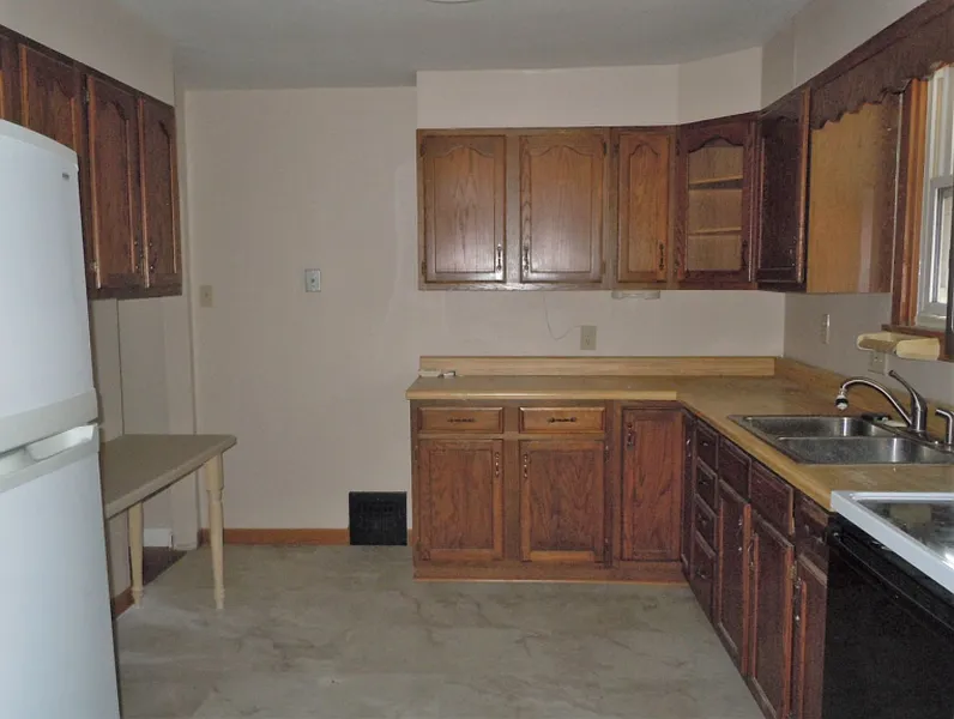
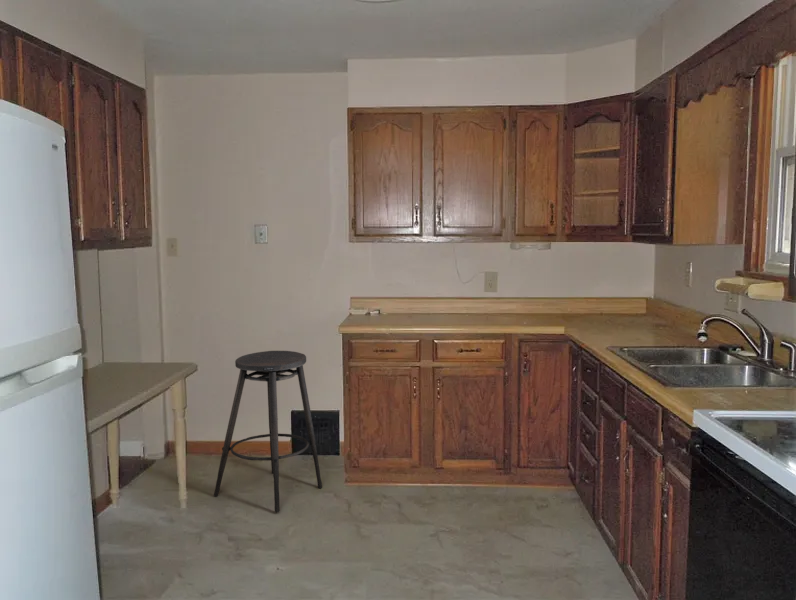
+ stool (269, 423)
